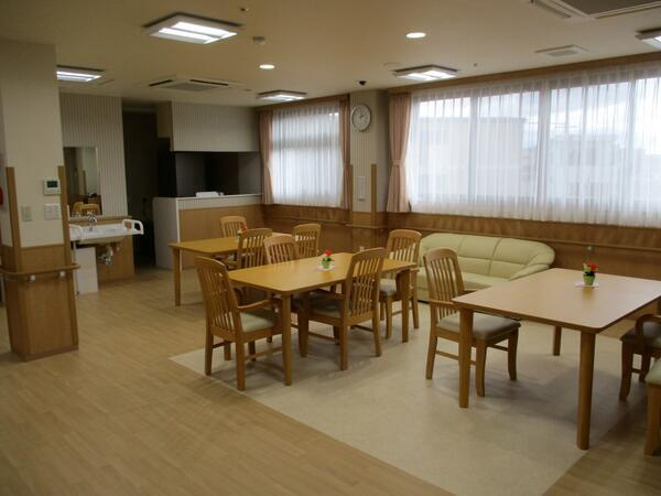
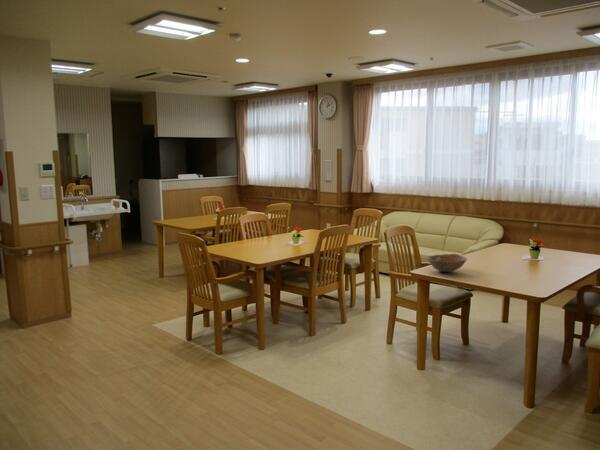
+ bowl (446, 264)
